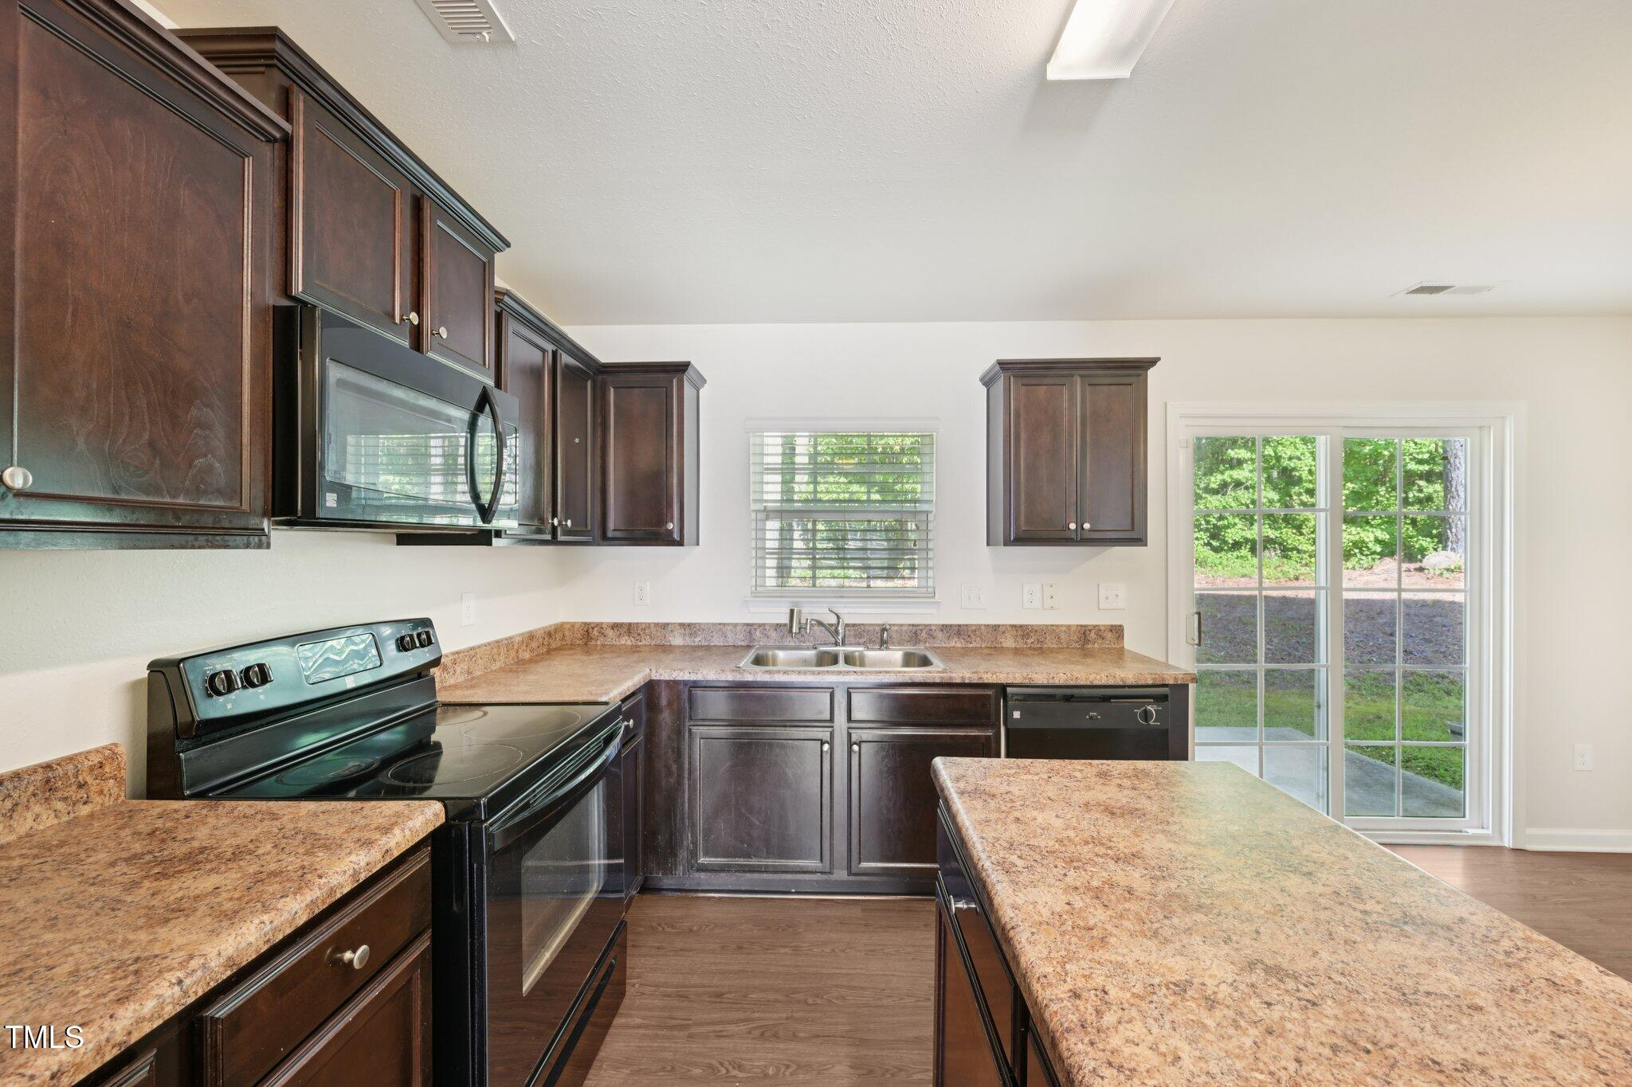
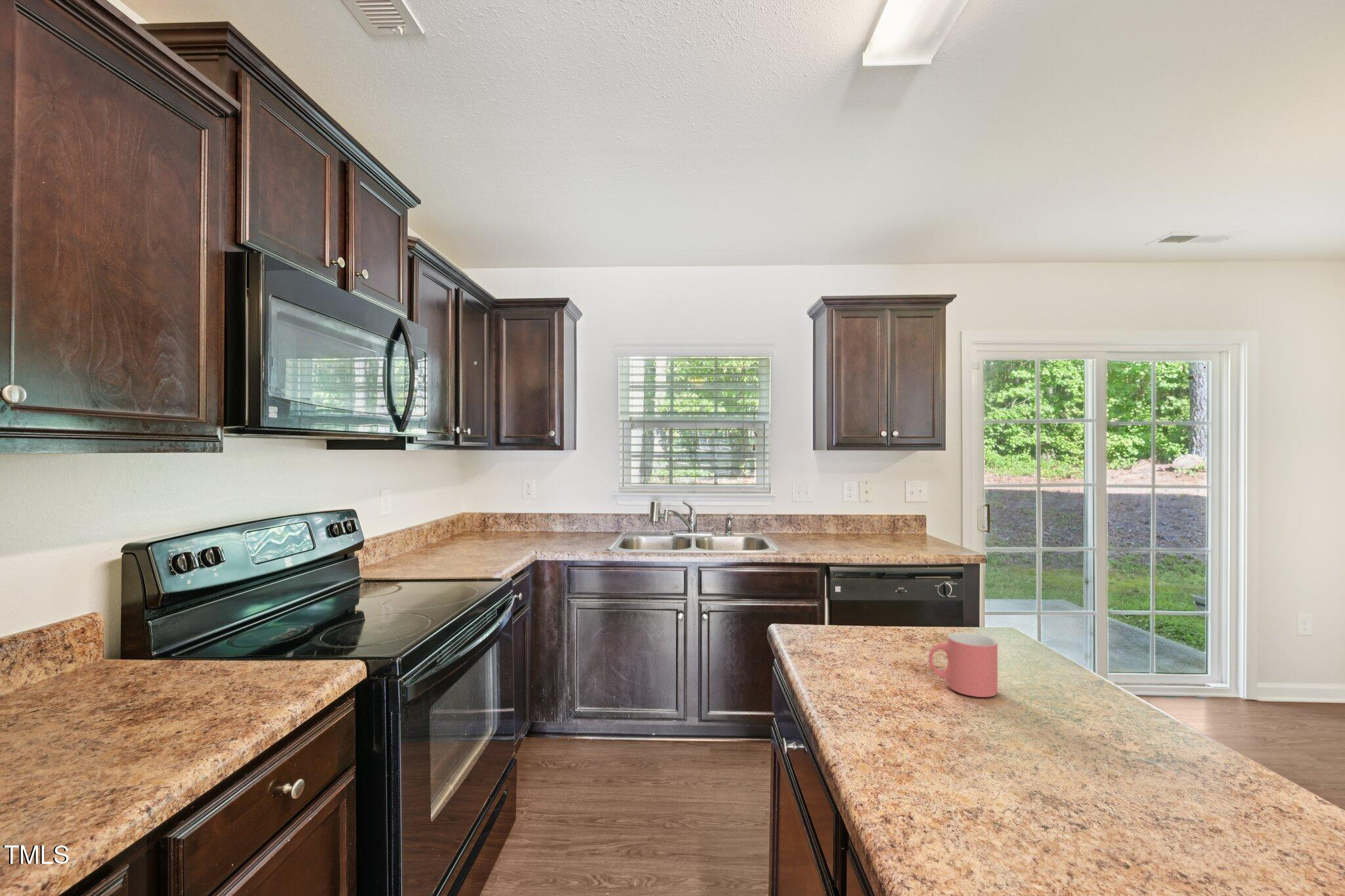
+ mug (962, 663)
